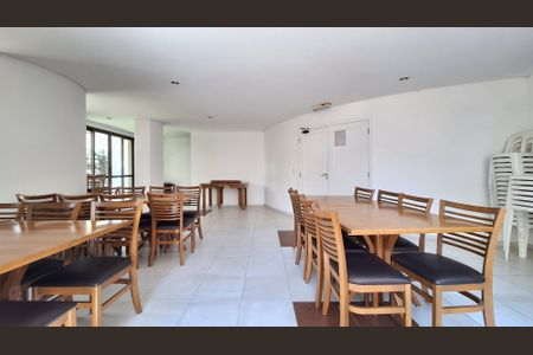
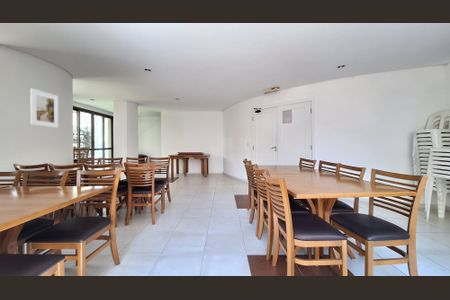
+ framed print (45, 109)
